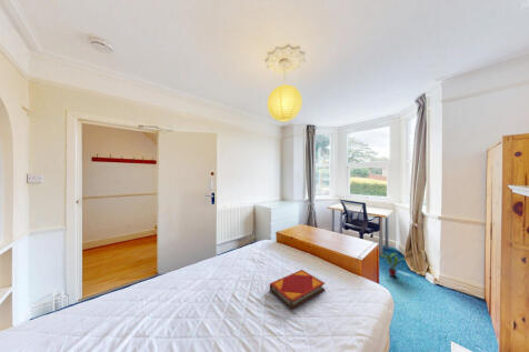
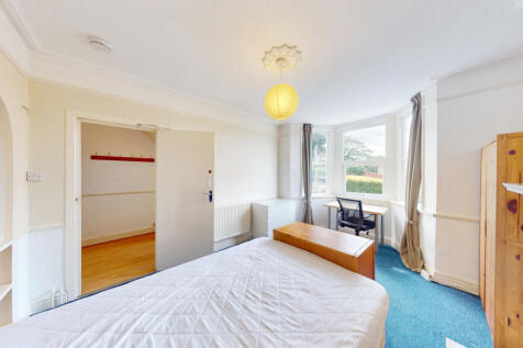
- hardback book (297, 285)
- potted plant (392, 265)
